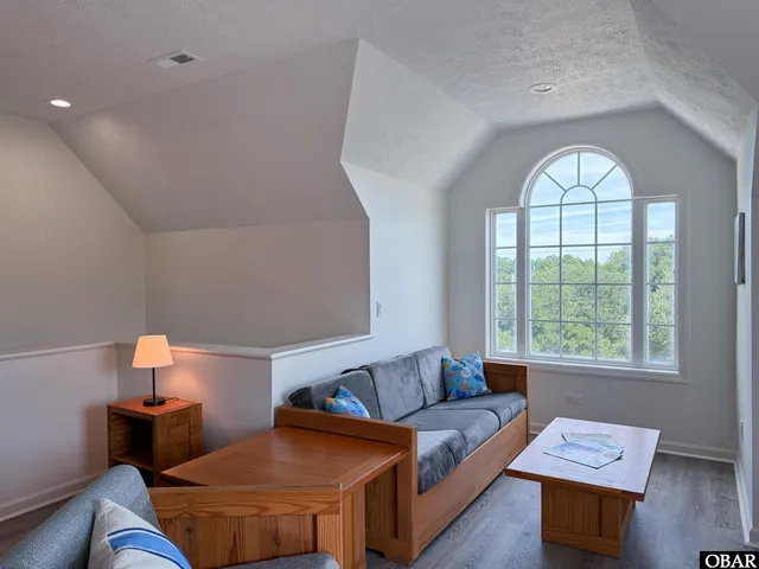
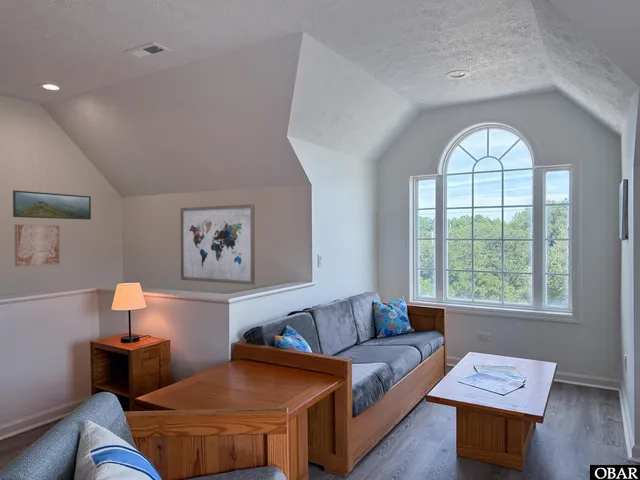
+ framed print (54, 206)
+ wall art (215, 244)
+ wall art (37, 245)
